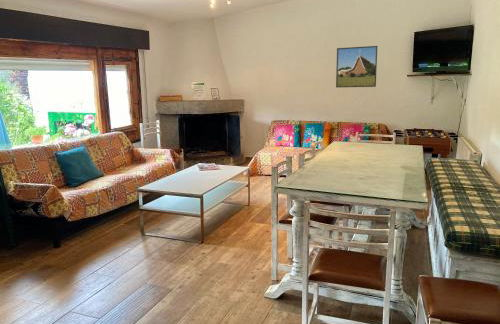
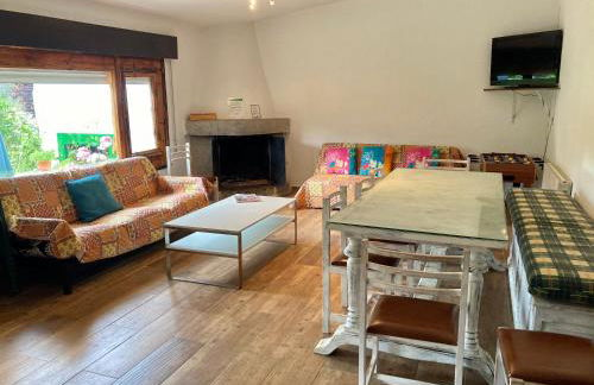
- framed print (356, 67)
